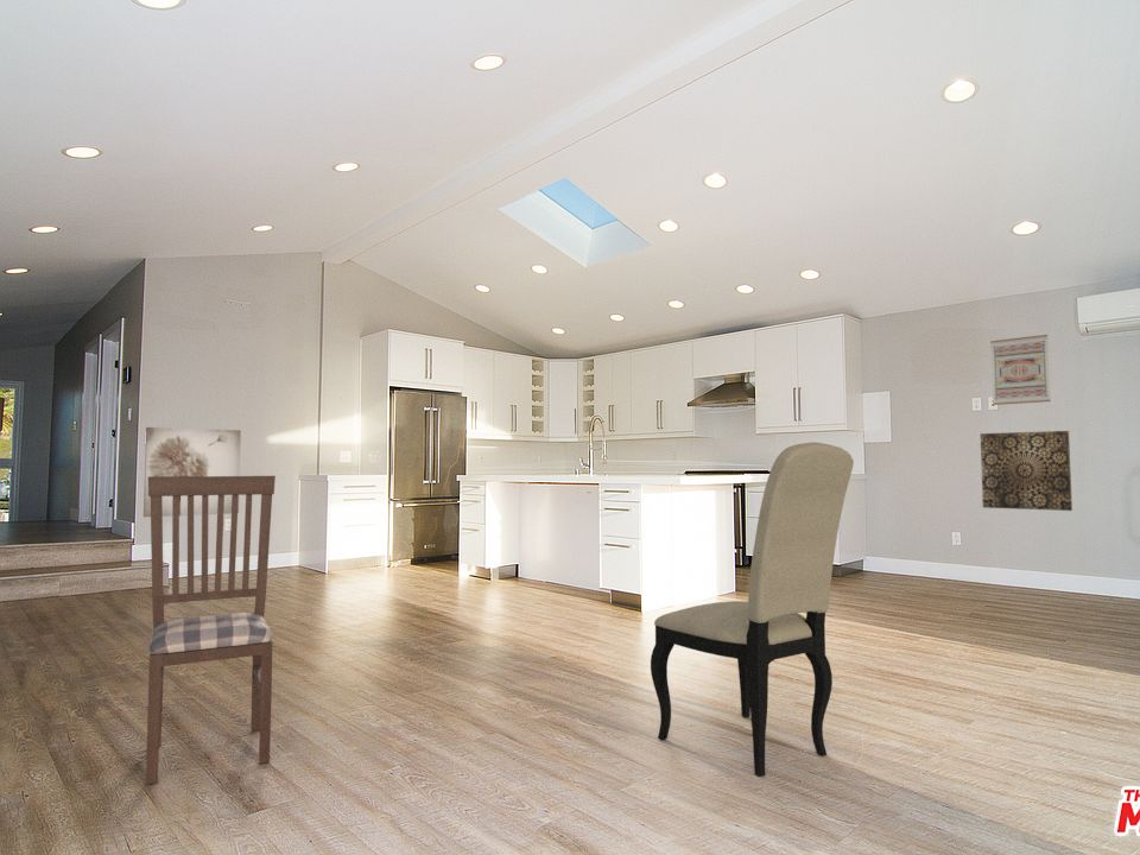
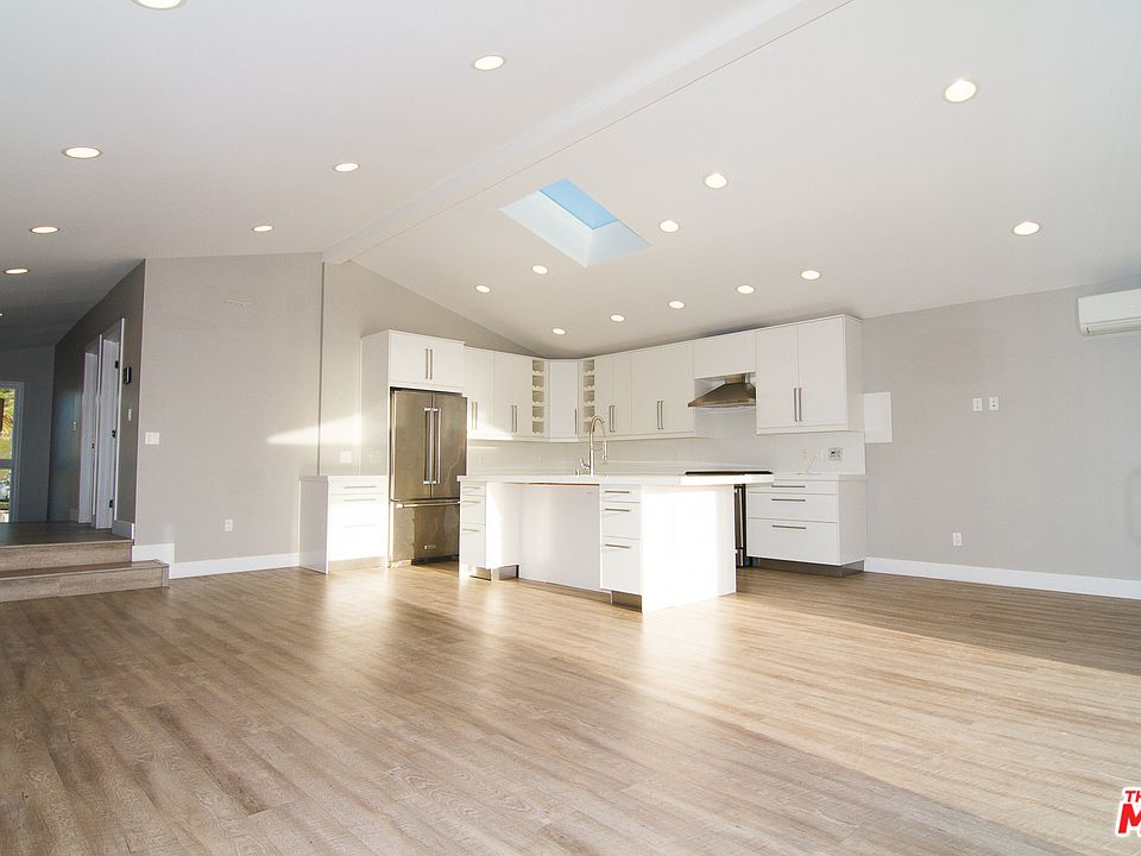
- dining chair (748, 593)
- wall art (1019, 370)
- dining chair (211, 615)
- wall art (194, 471)
- wall art (1024, 470)
